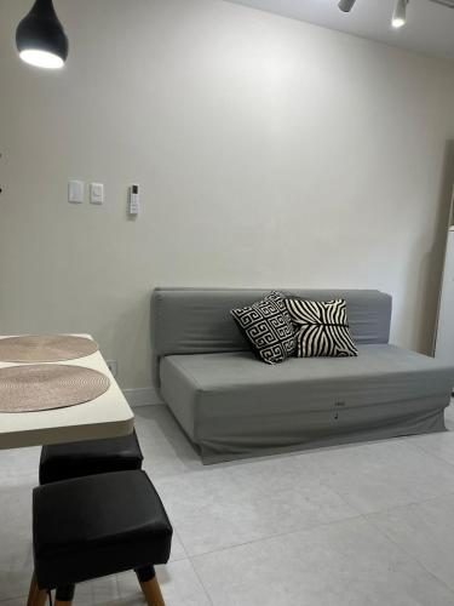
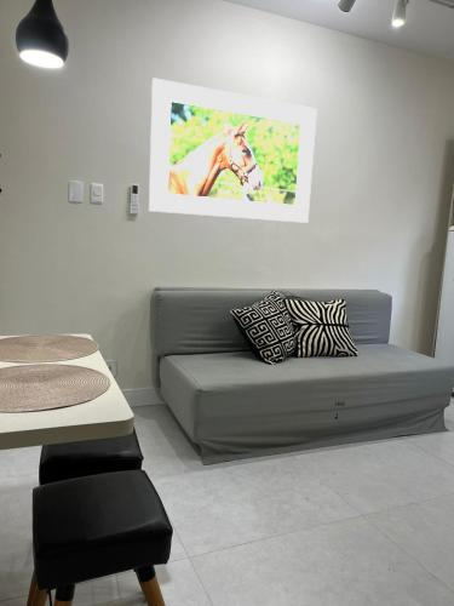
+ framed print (236, 156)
